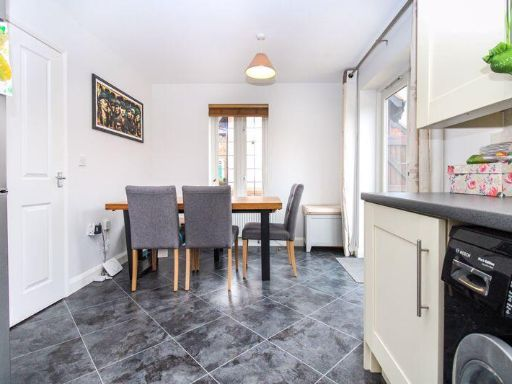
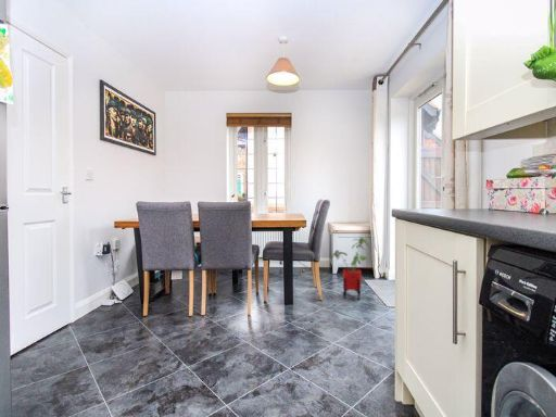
+ house plant (354, 266)
